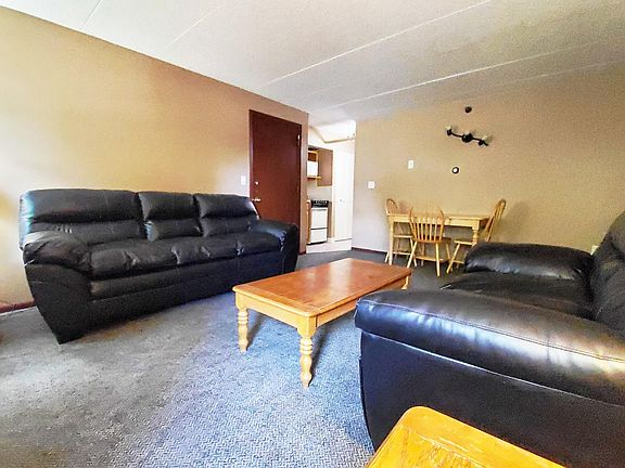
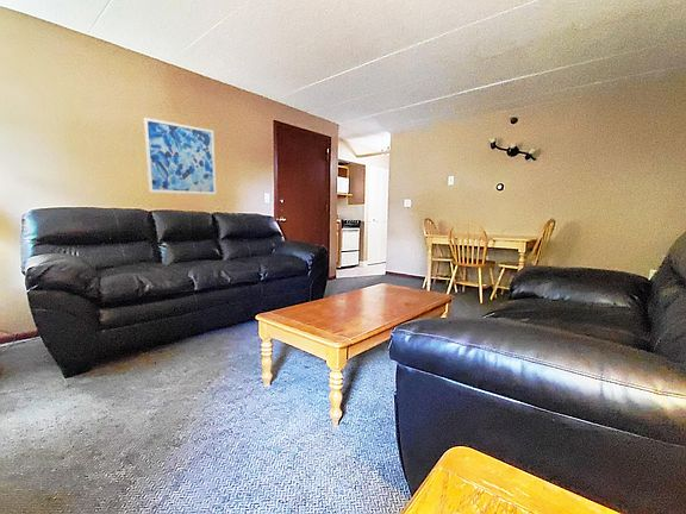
+ wall art (182, 159)
